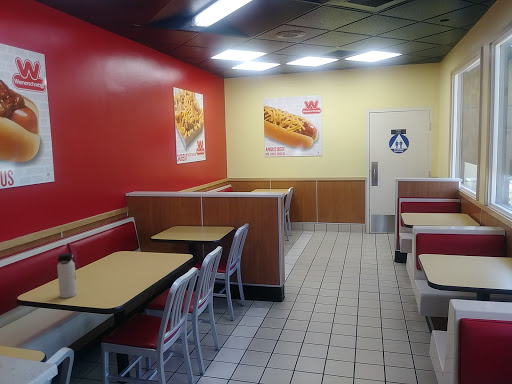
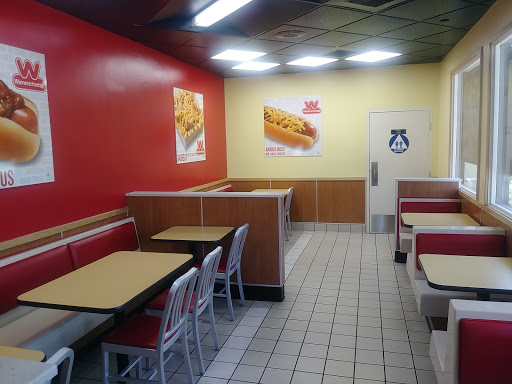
- water bottle (66, 274)
